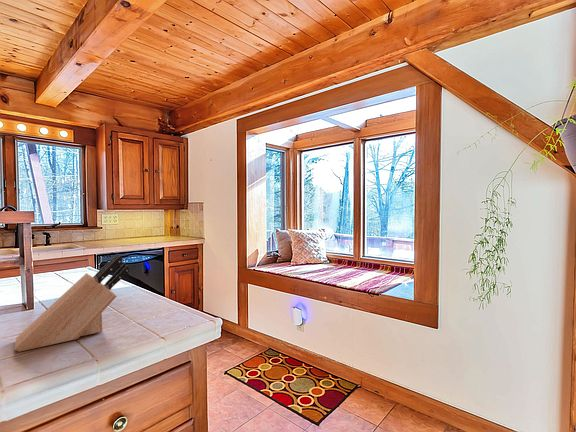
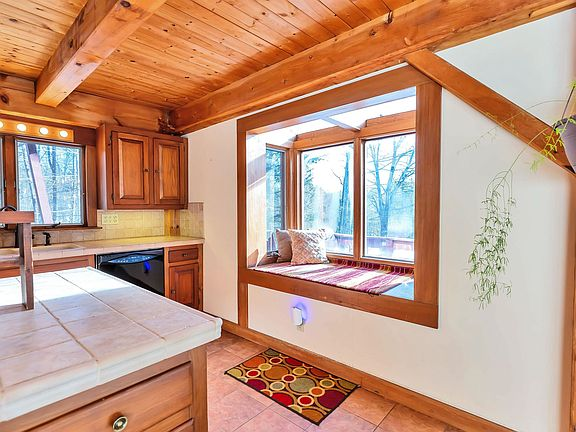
- knife block (76, 295)
